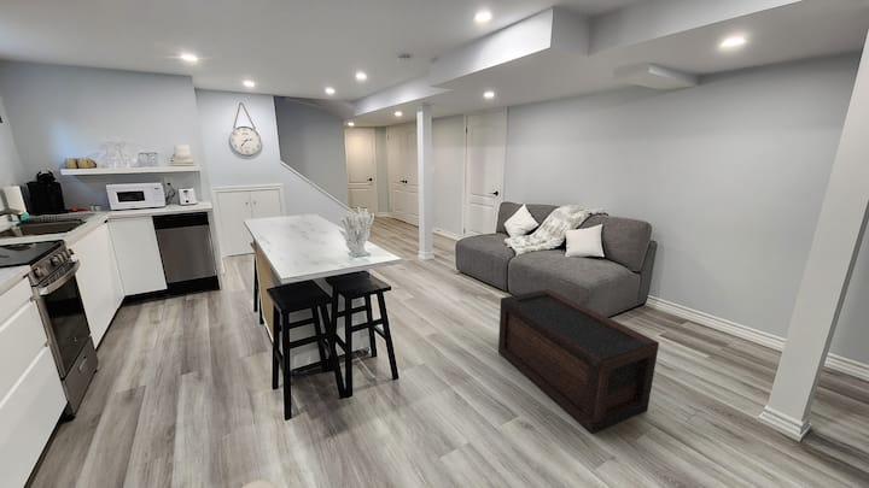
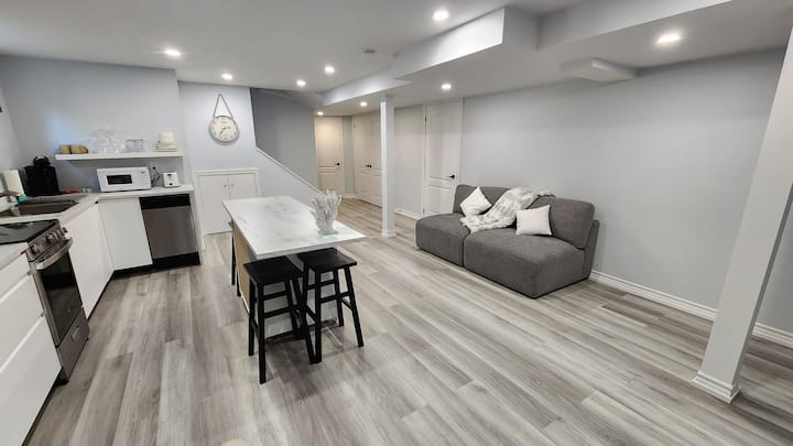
- coffee table (565, 347)
